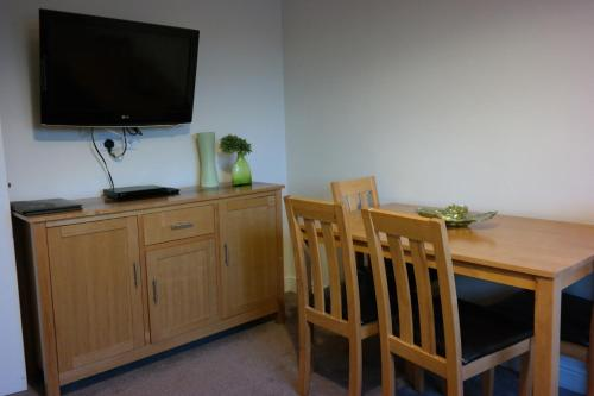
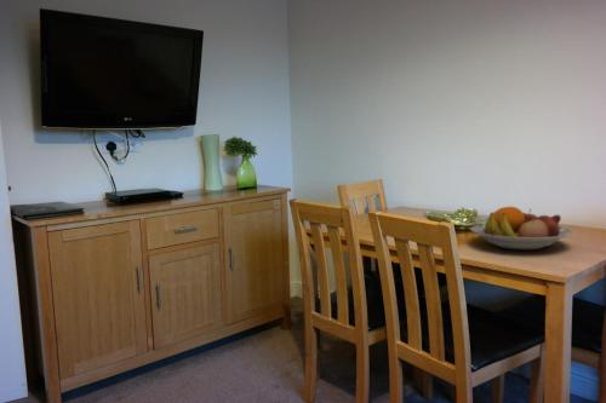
+ fruit bowl (519, 225)
